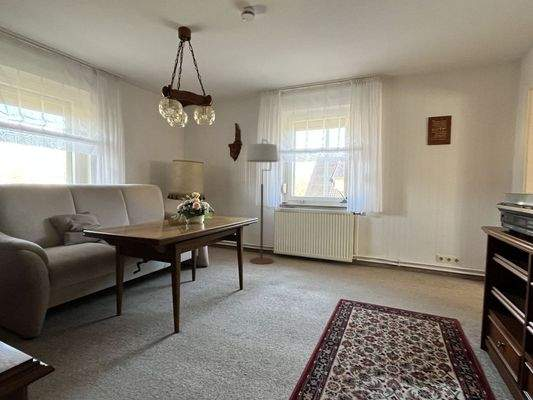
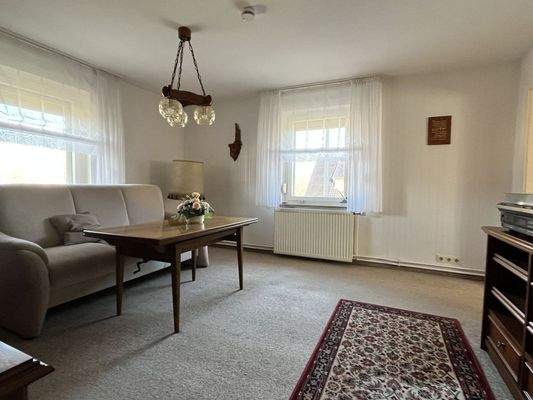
- floor lamp (262, 200)
